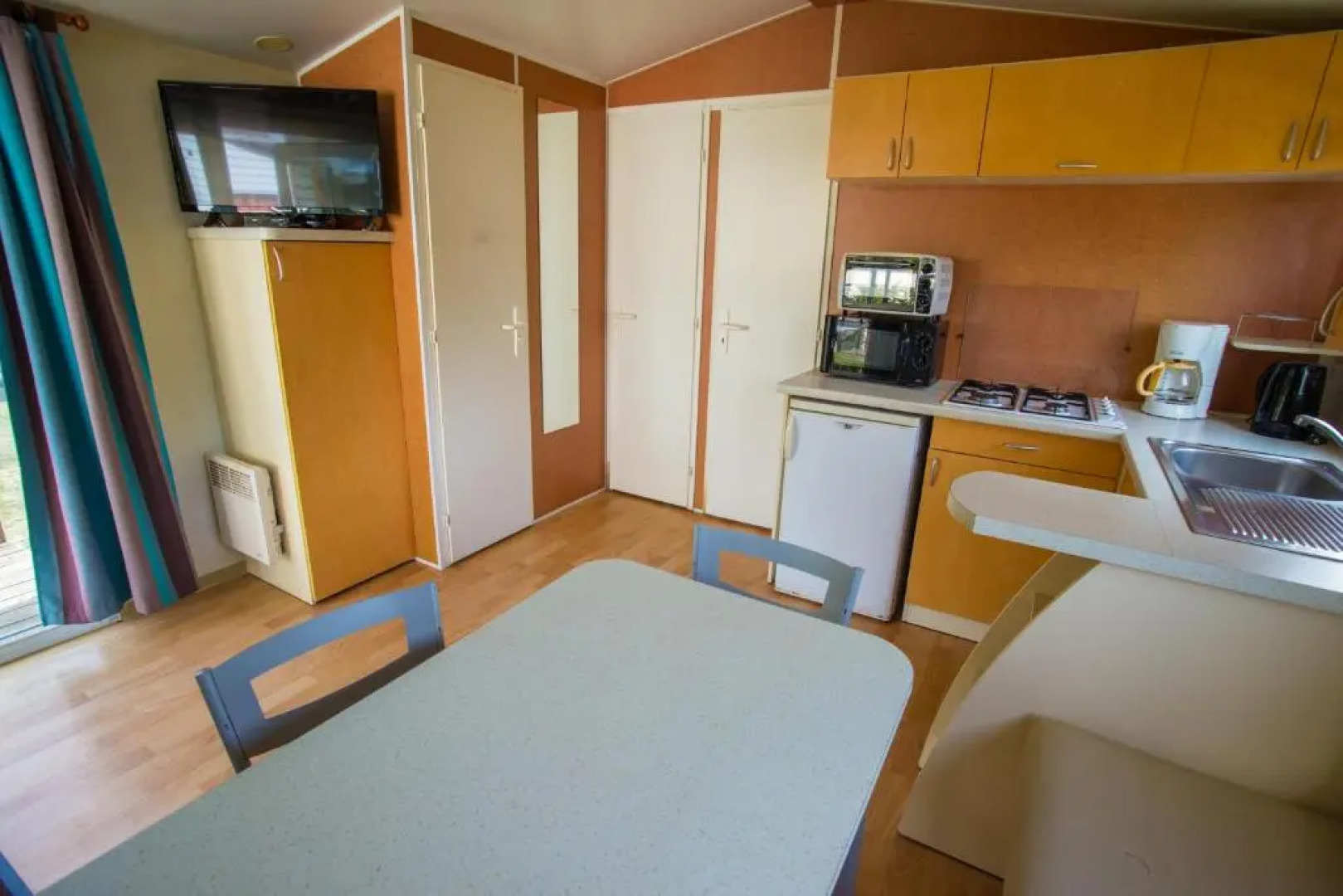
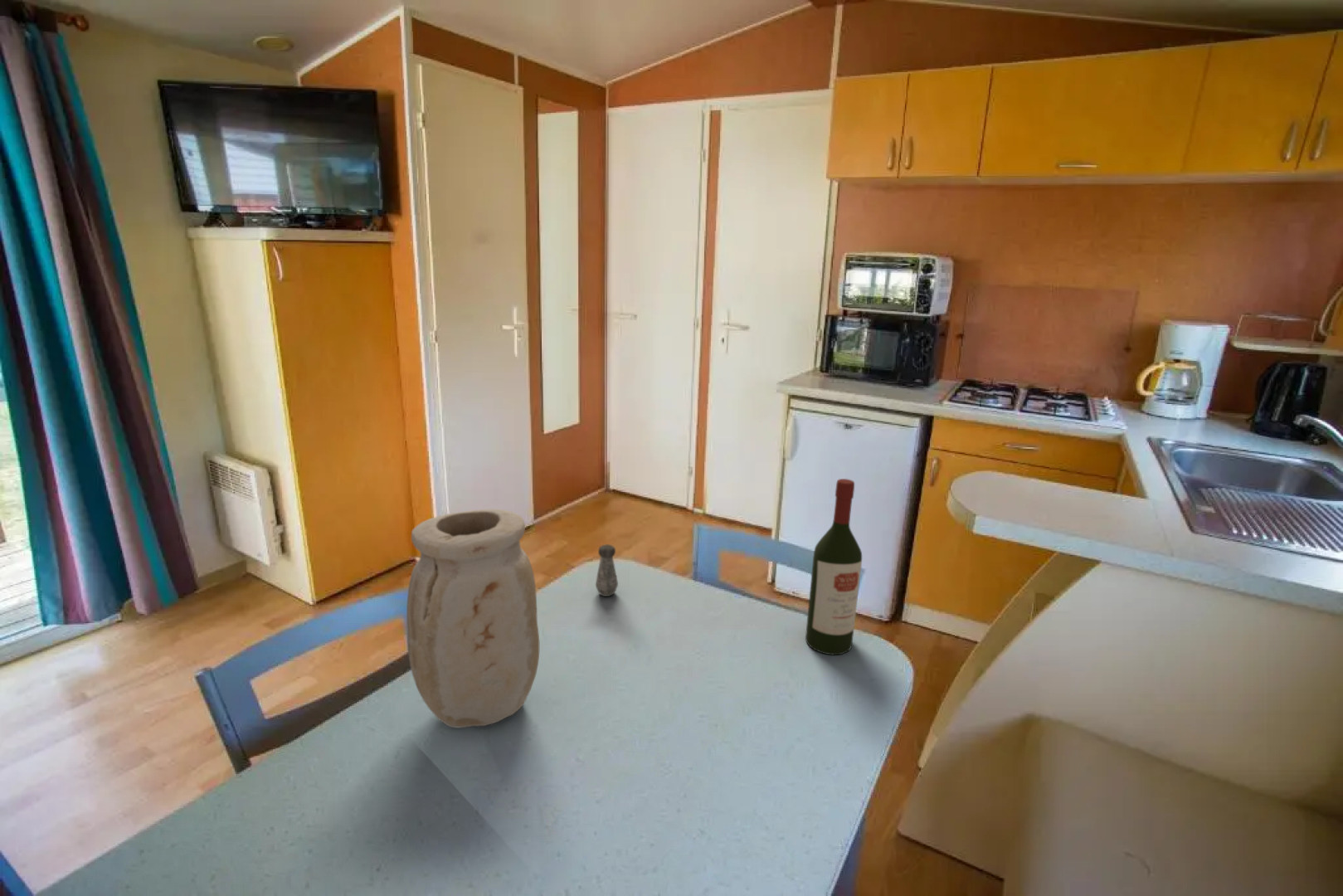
+ vase (474, 618)
+ wine bottle (836, 564)
+ salt shaker (606, 569)
